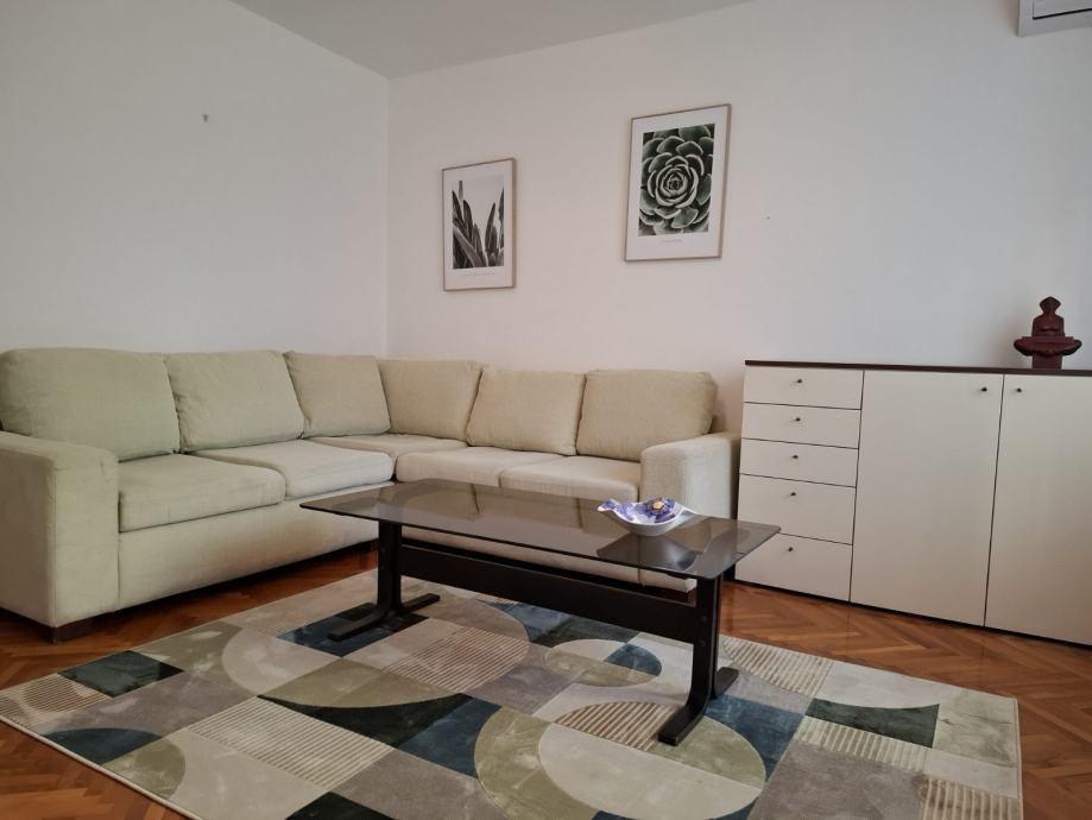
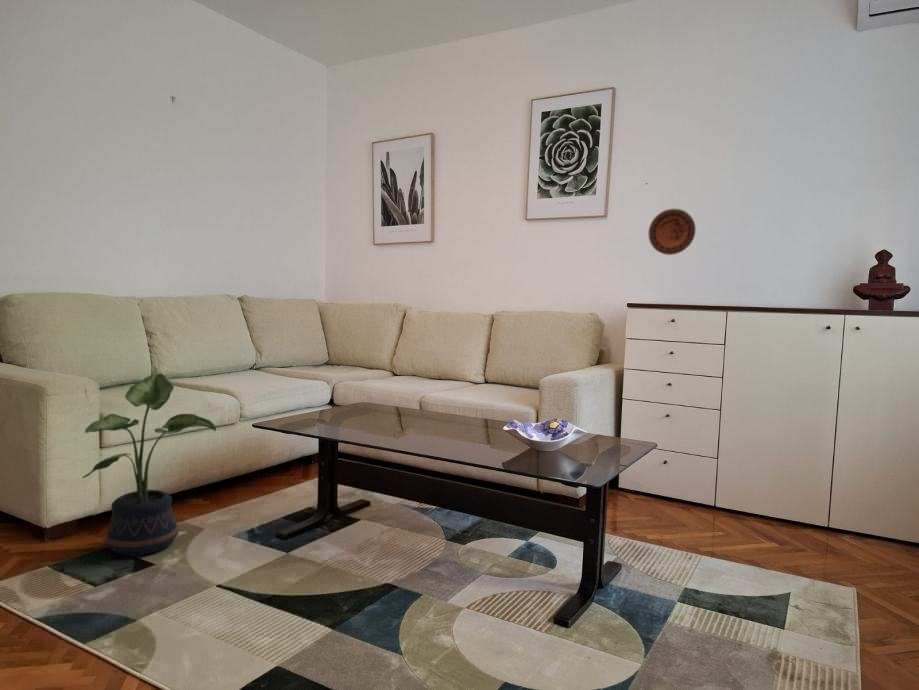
+ decorative plate (671, 231)
+ potted plant (149, 461)
